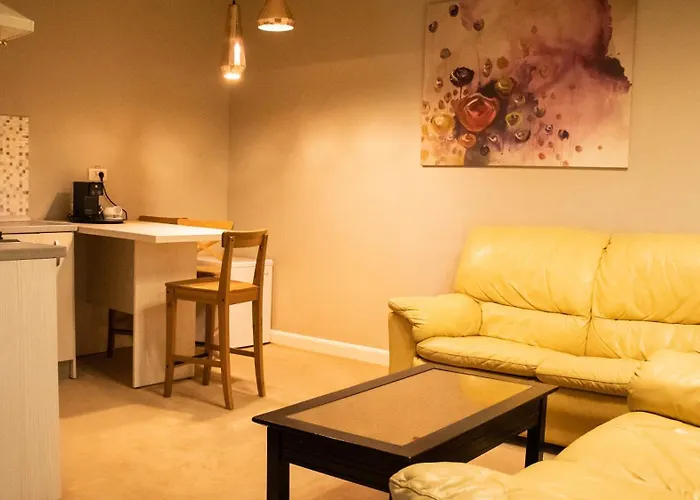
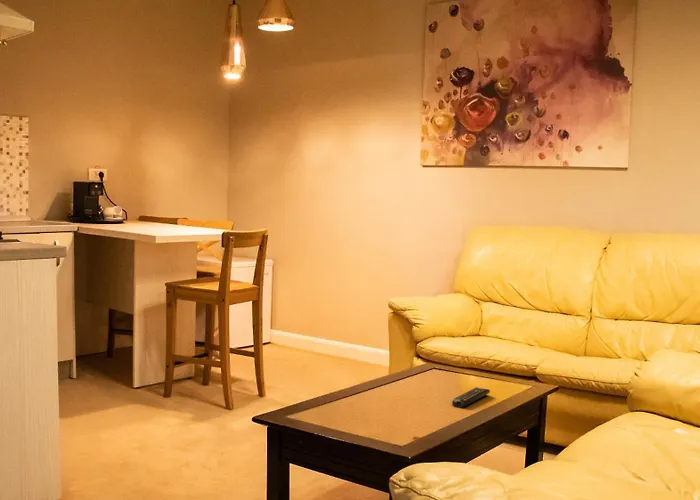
+ remote control (471, 396)
